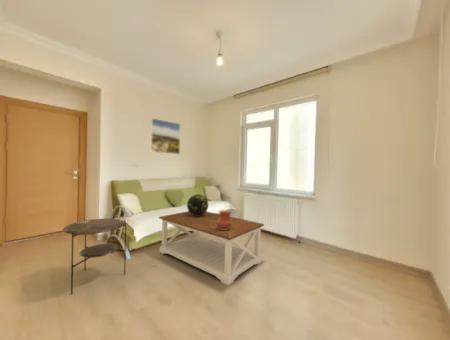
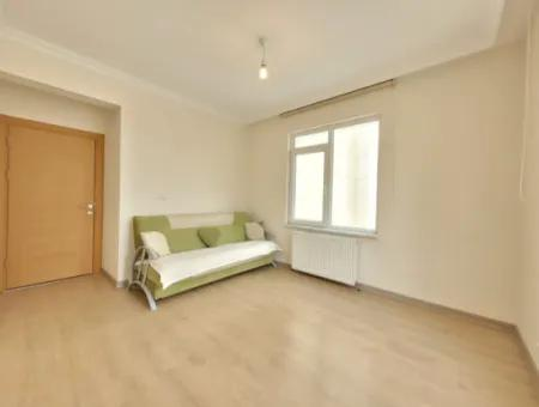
- ceramic pot (224, 219)
- side table (94, 251)
- coffee table (209, 239)
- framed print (166, 137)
- decorative globe (197, 204)
